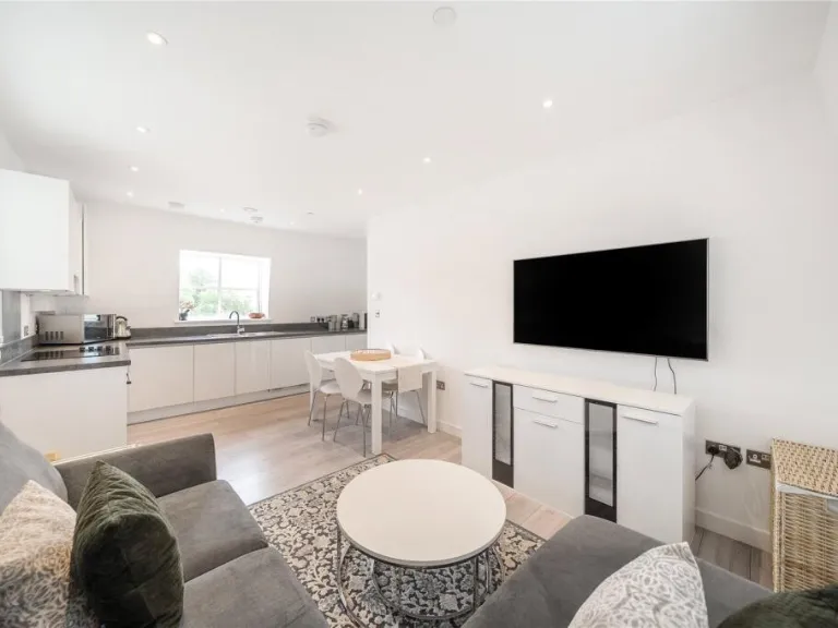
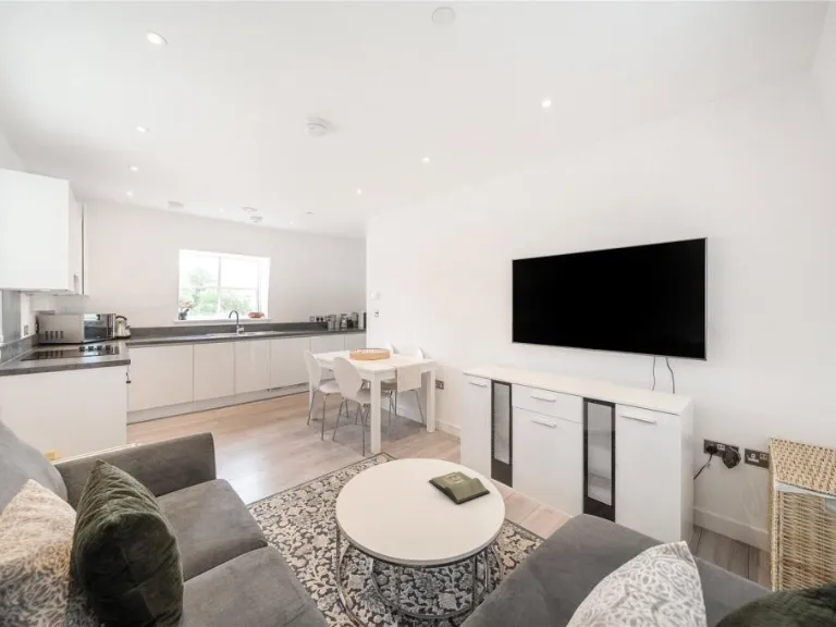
+ hardback book (457, 482)
